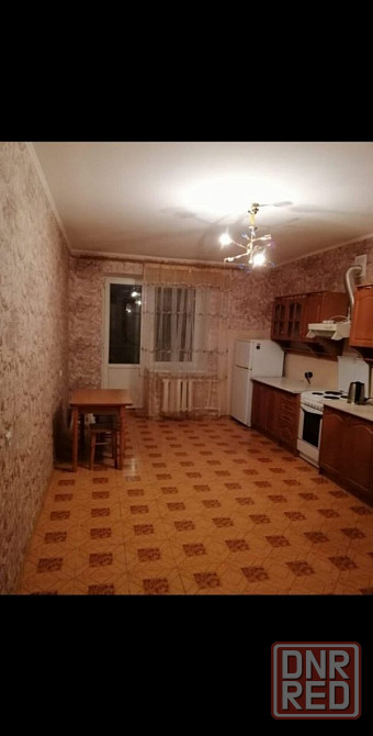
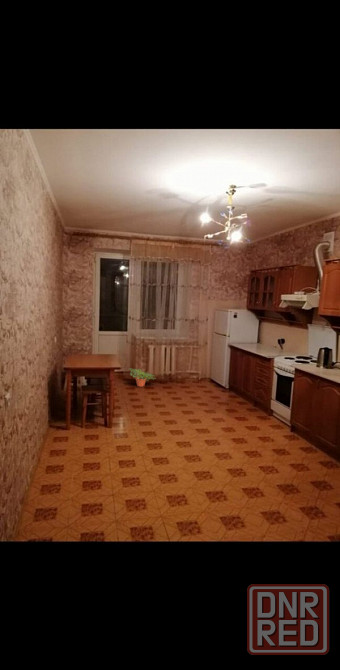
+ potted plant (142, 377)
